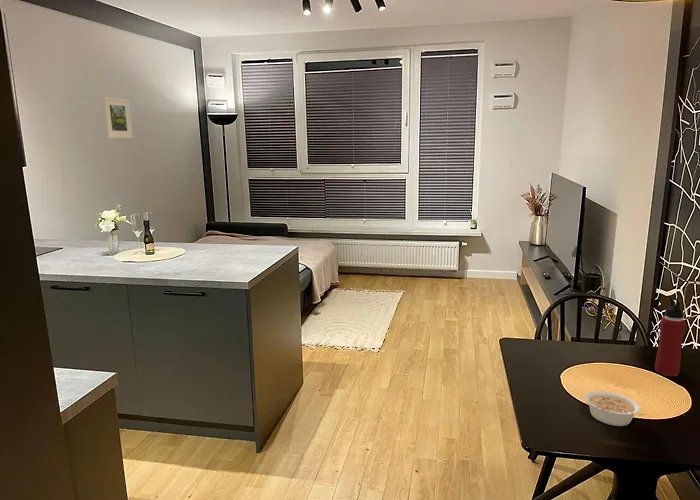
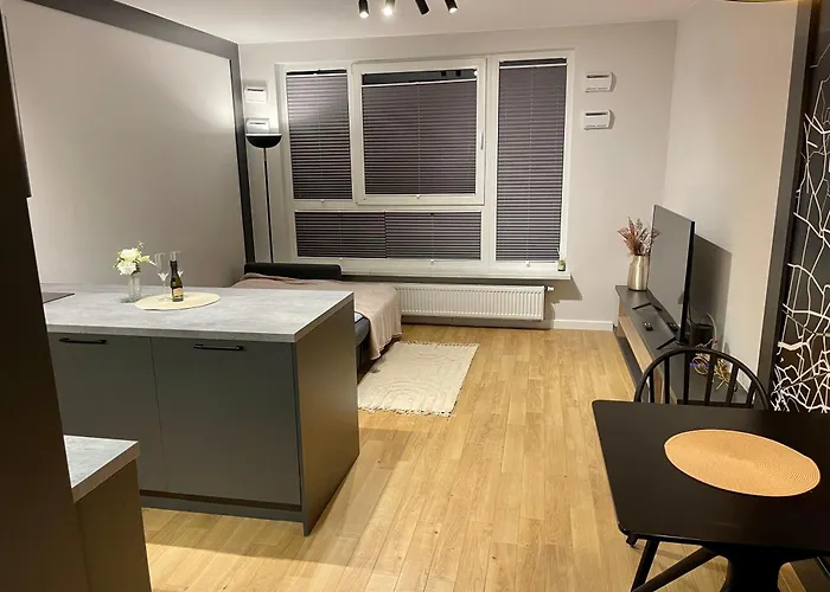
- water bottle (671, 335)
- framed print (118, 118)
- legume (613, 408)
